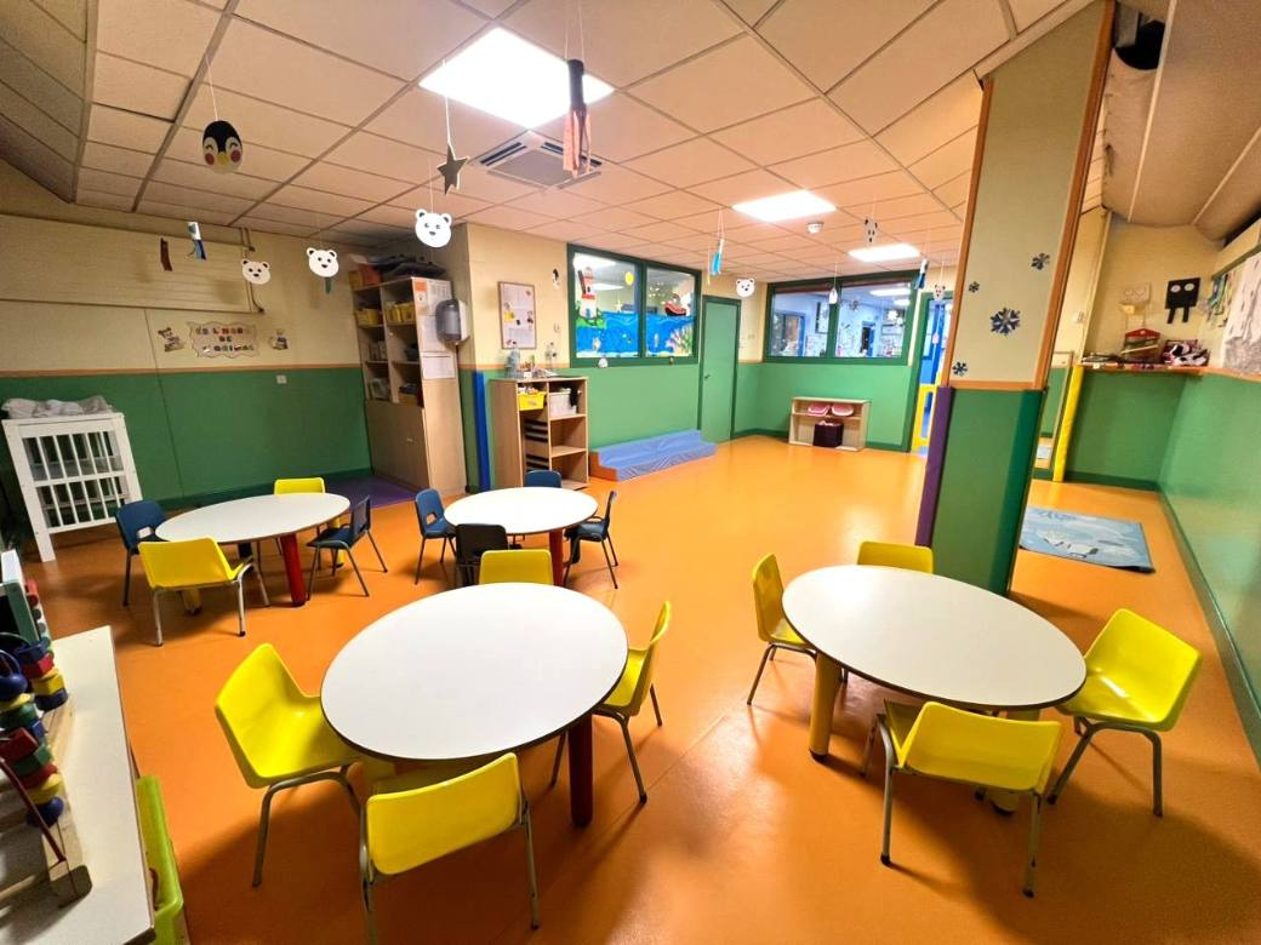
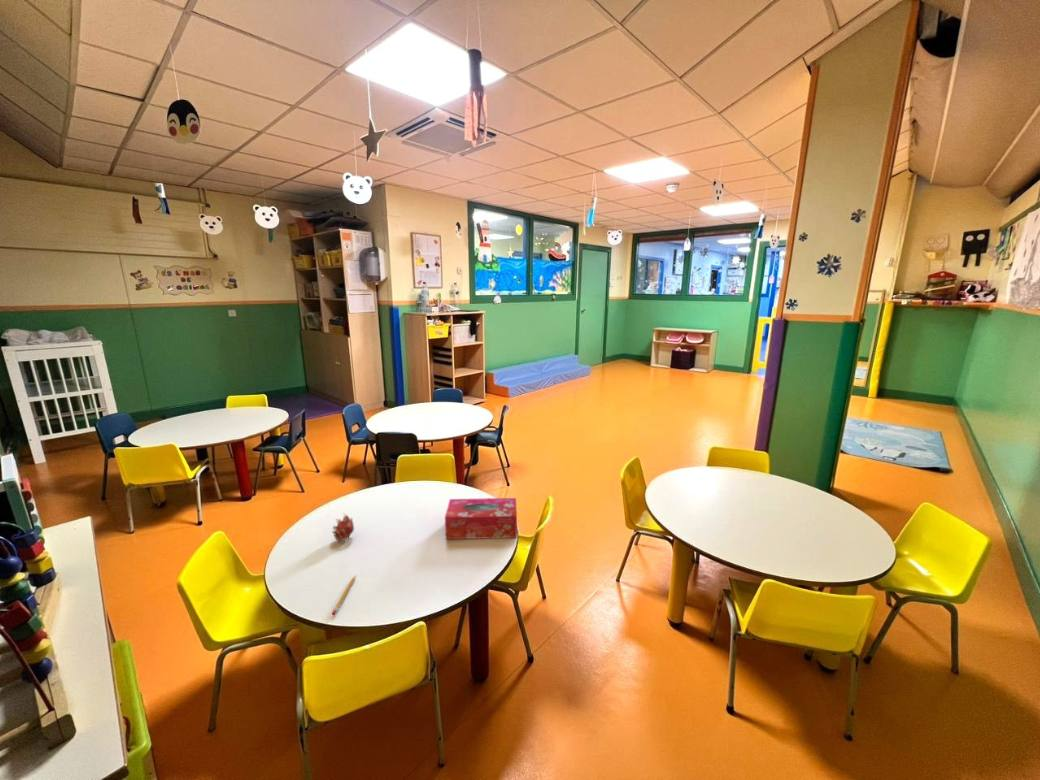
+ pencil (345, 593)
+ fruit (343, 526)
+ tissue box (482, 517)
